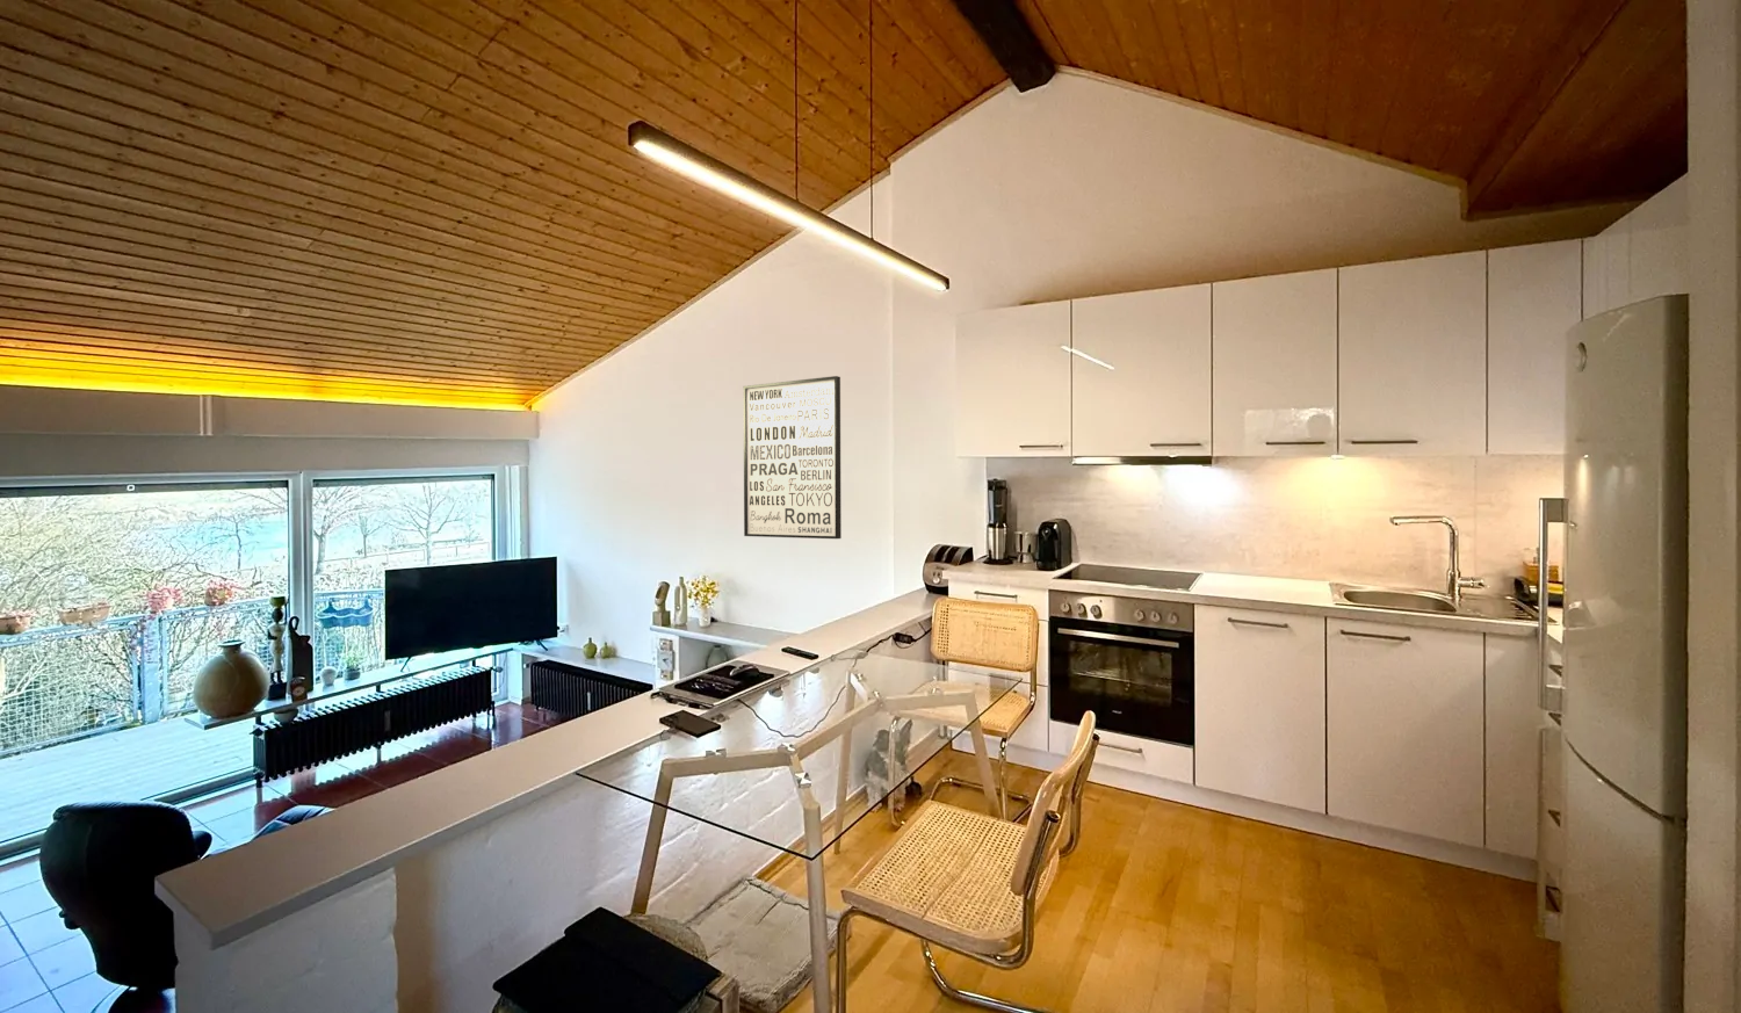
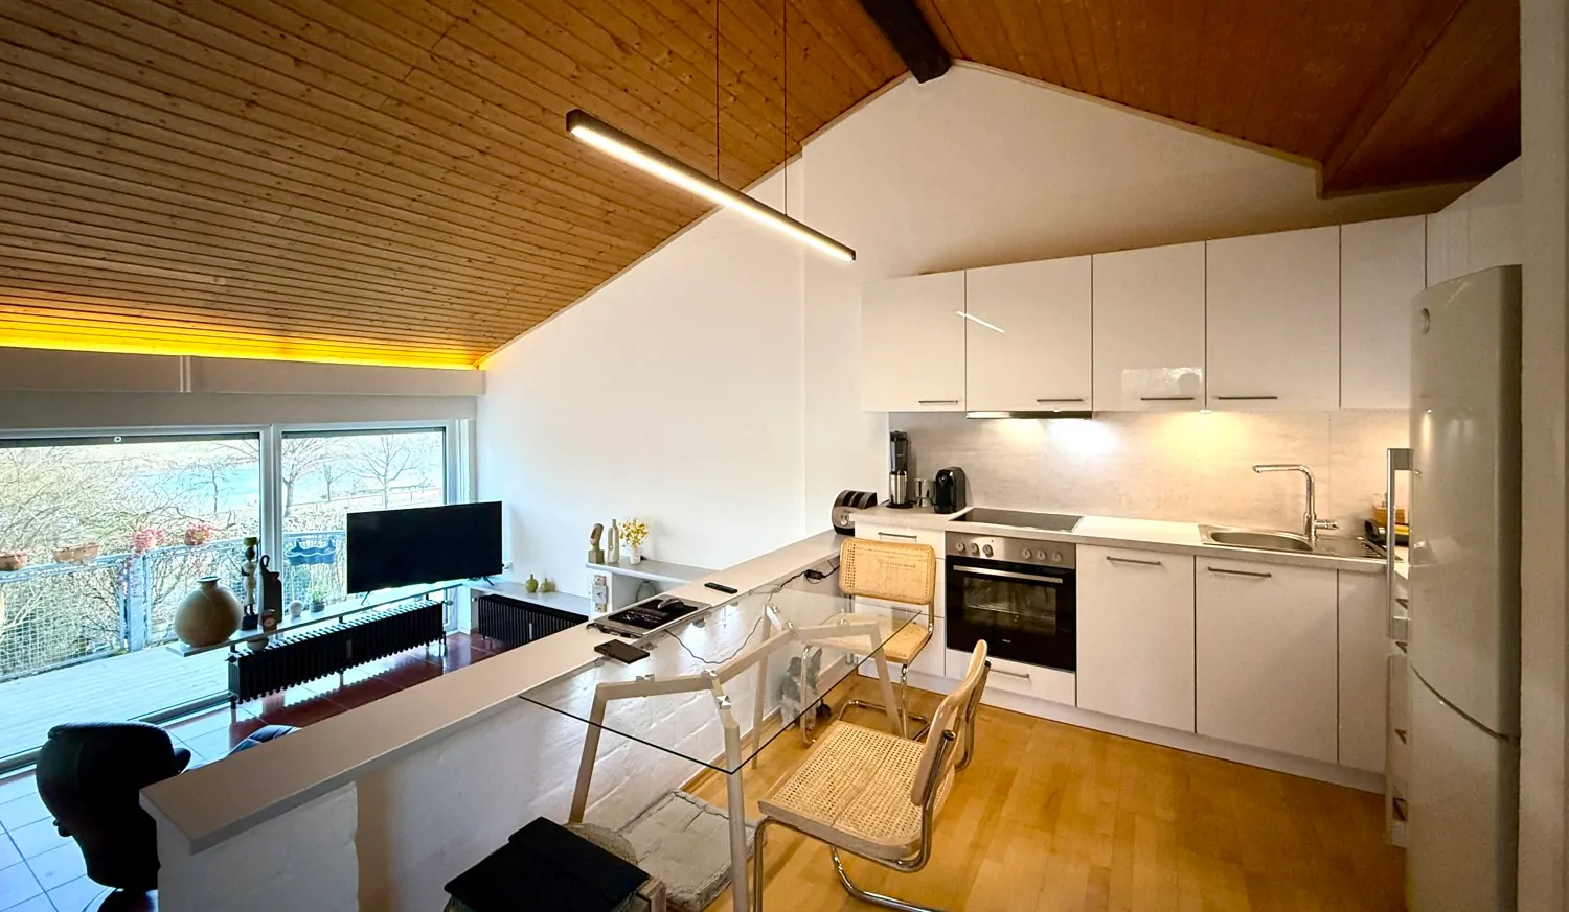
- wall art (791, 459)
